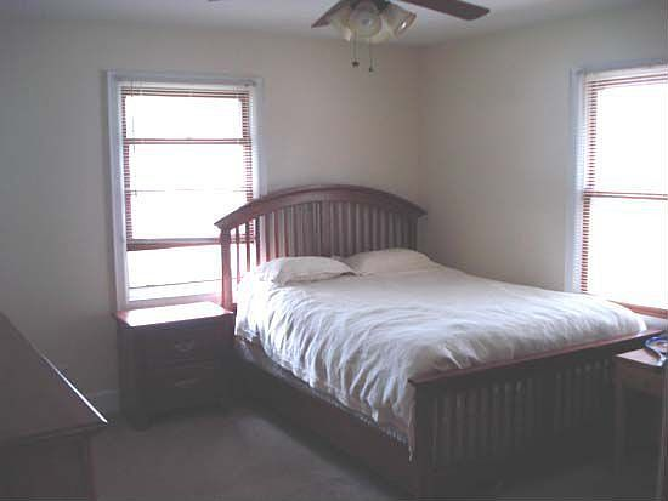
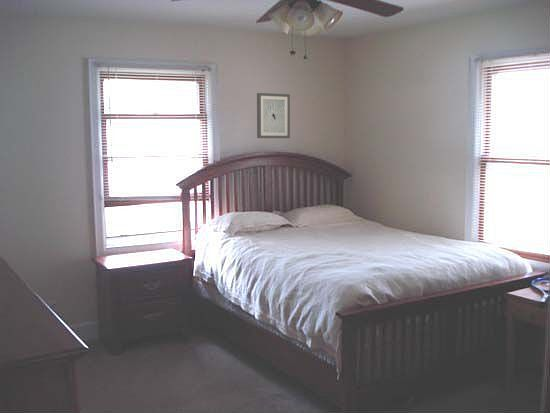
+ wall art (273, 116)
